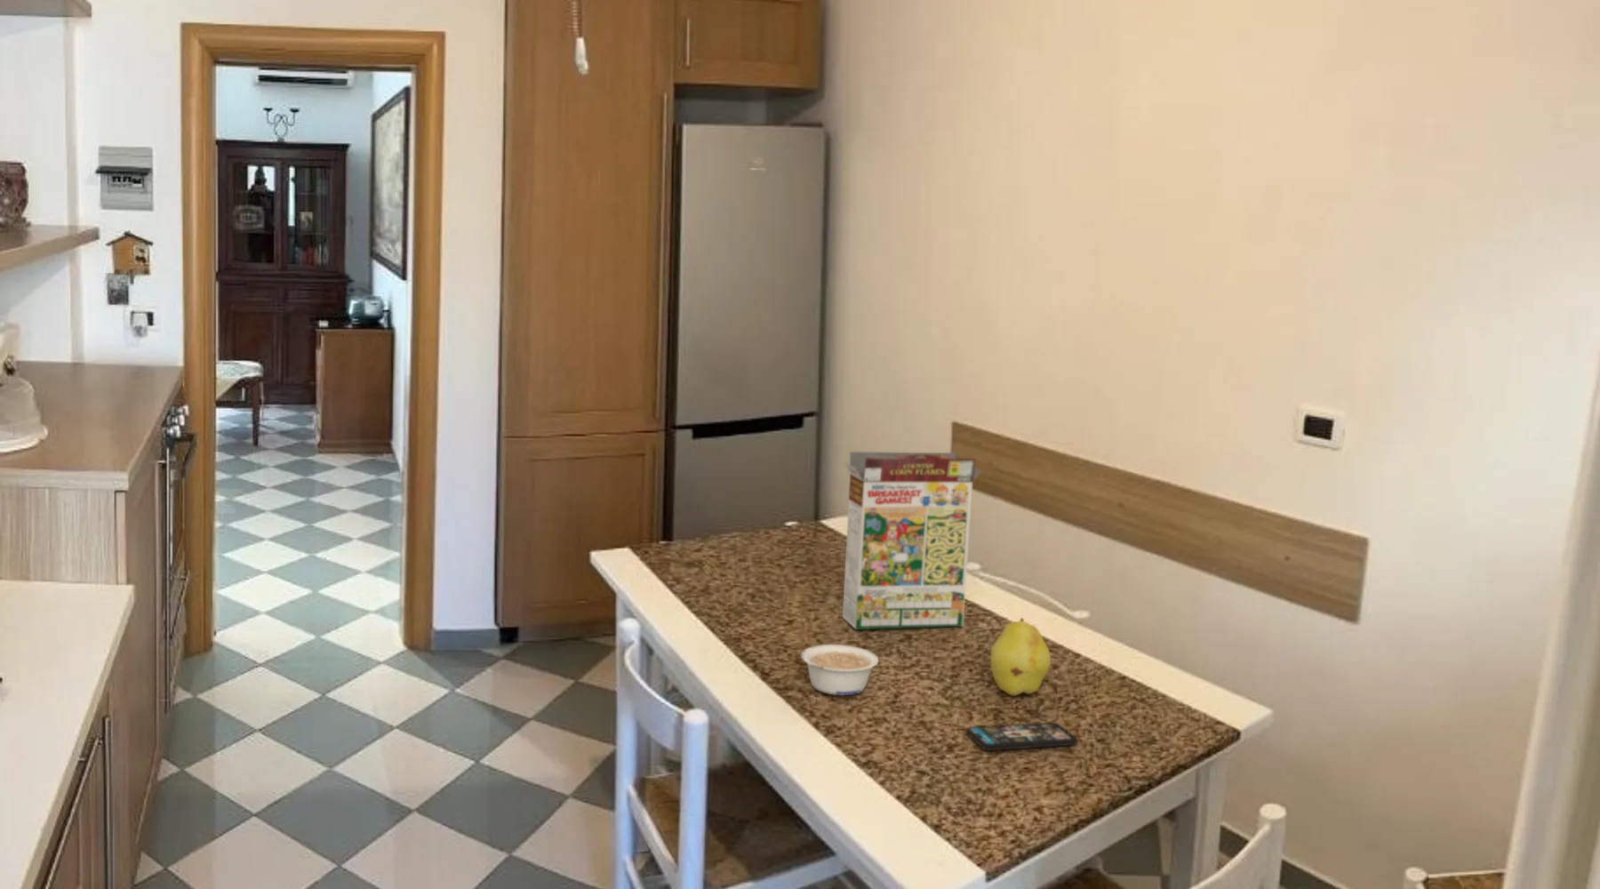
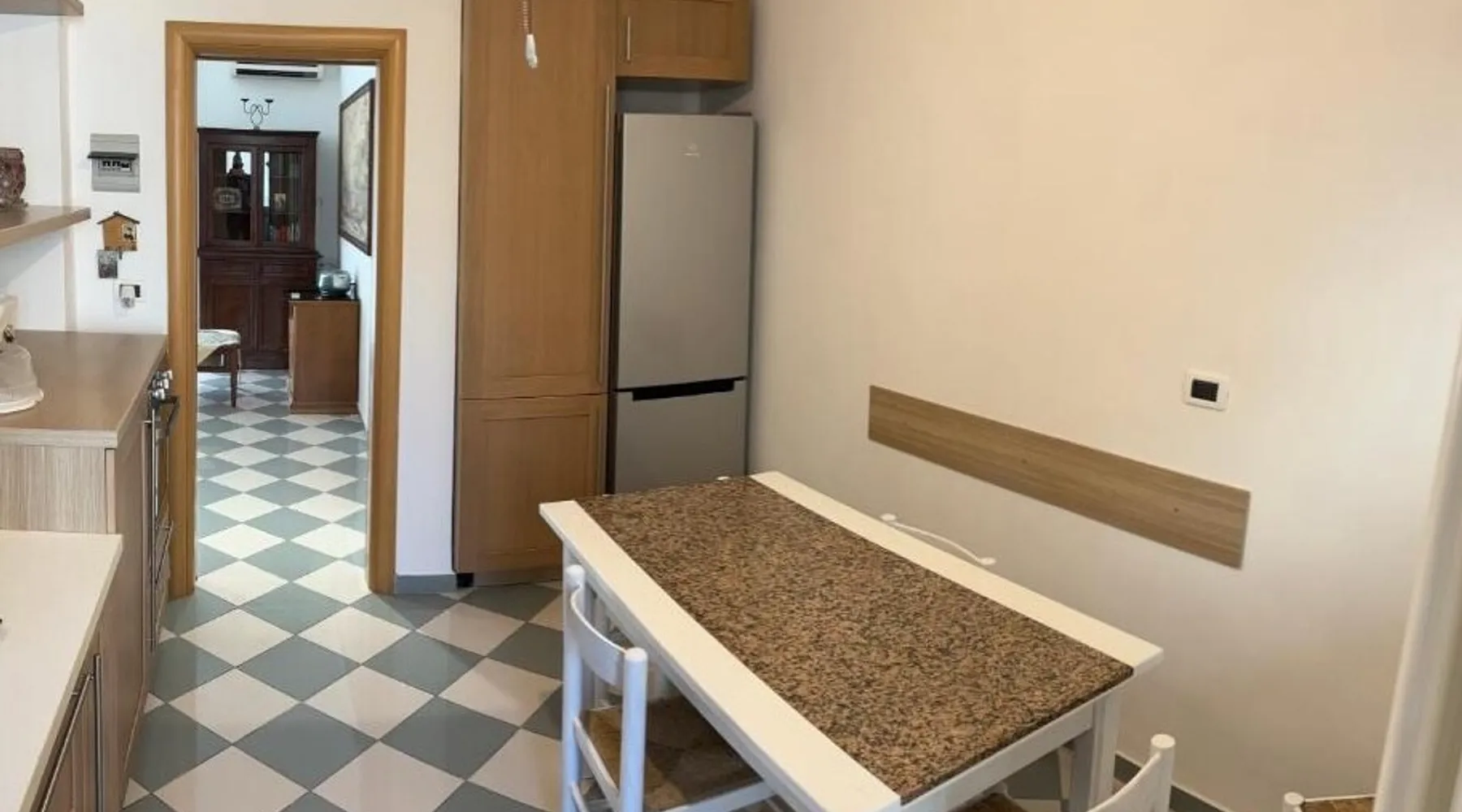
- fruit (1020, 656)
- cereal box (908, 536)
- legume (839, 669)
- smartphone (1020, 736)
